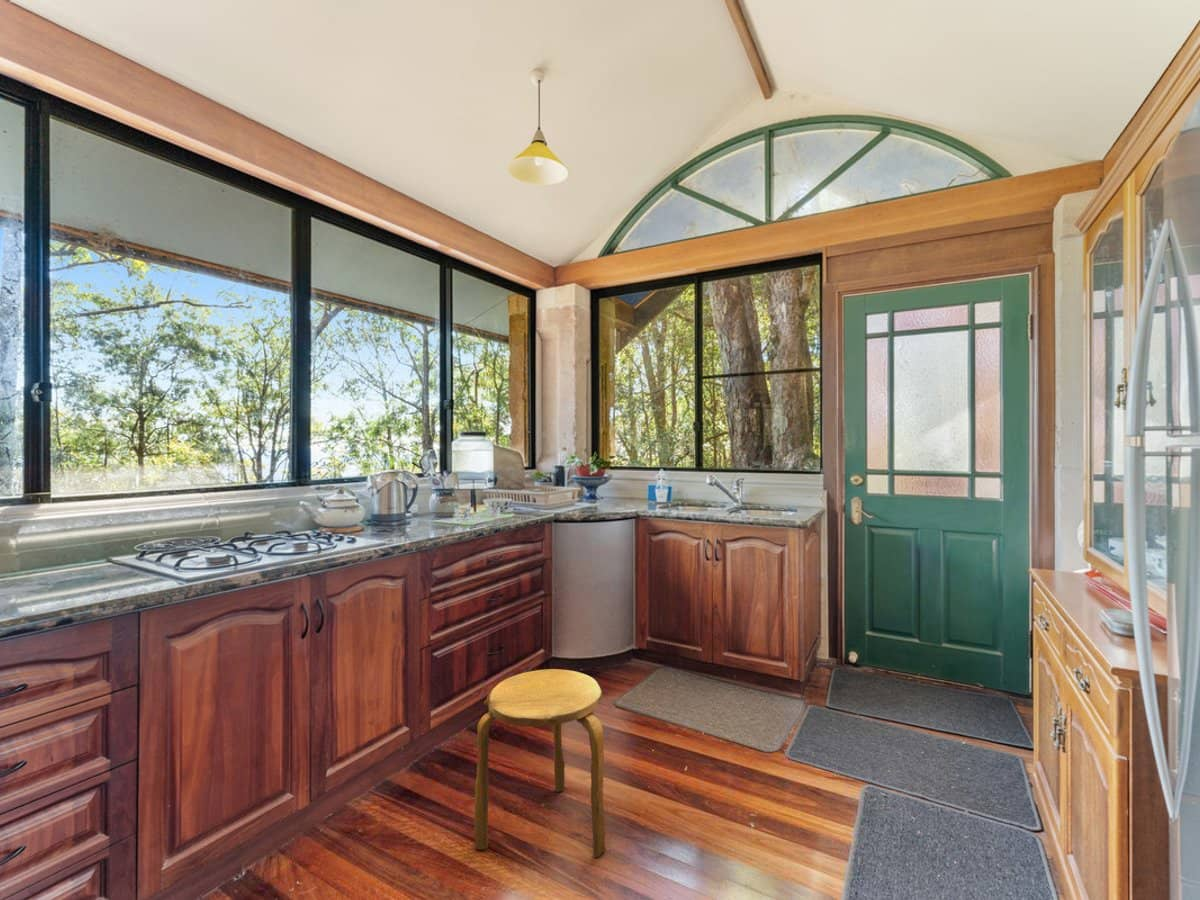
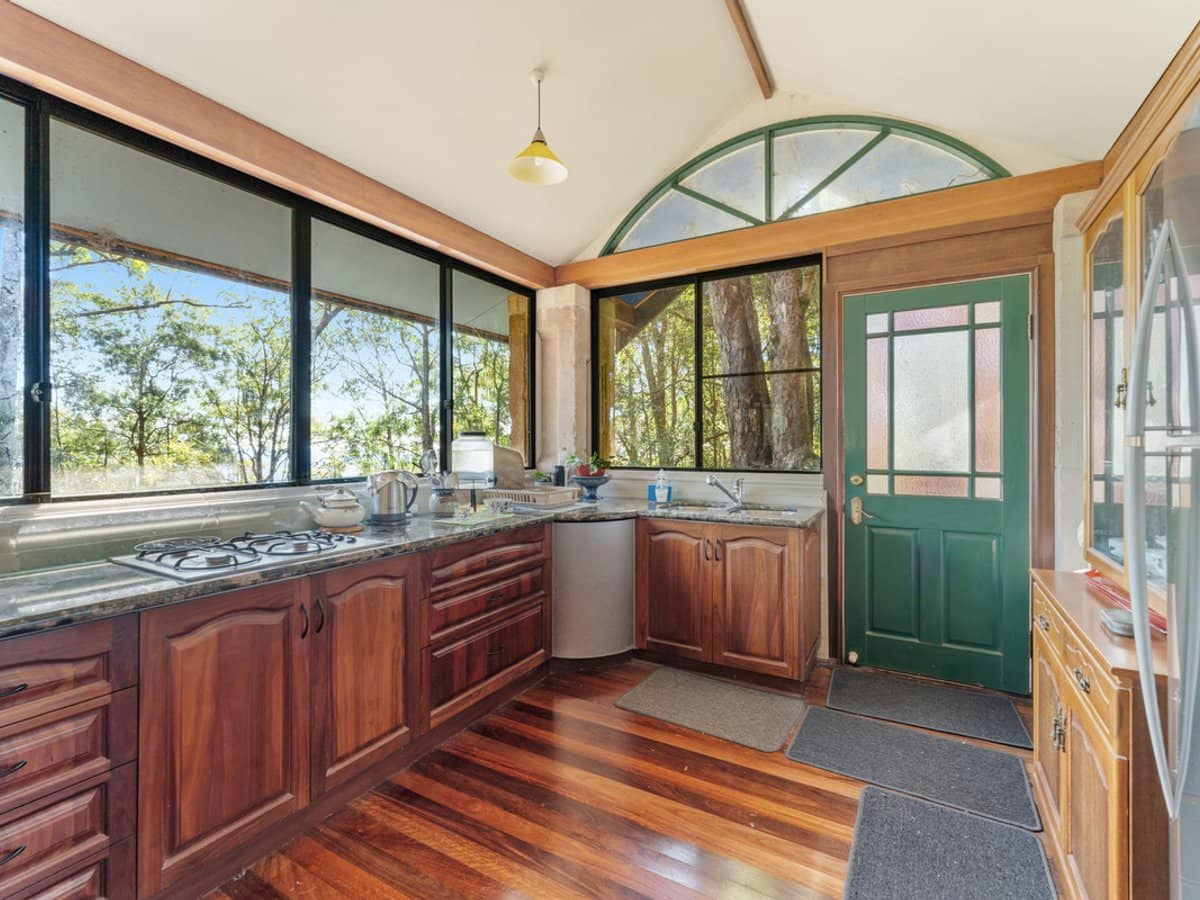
- stool (554, 760)
